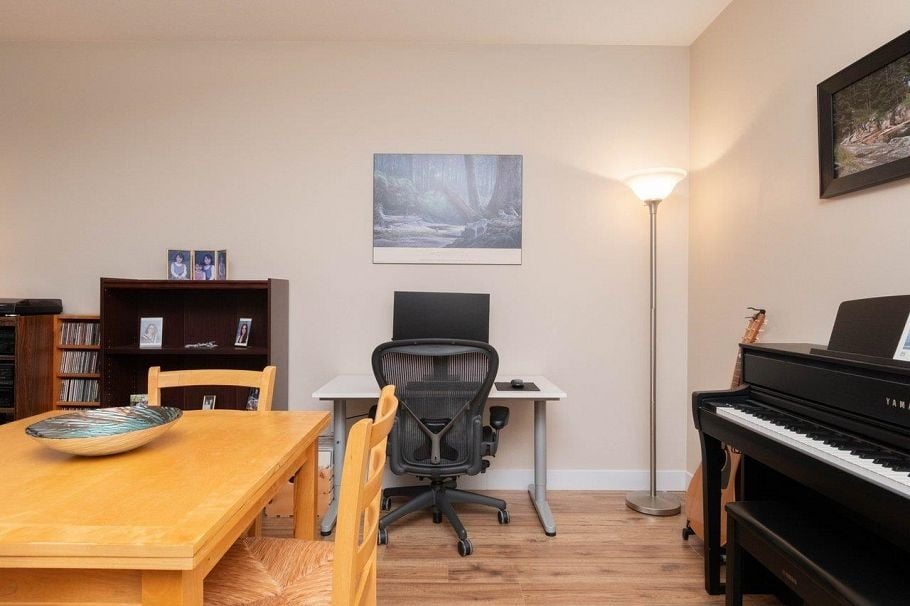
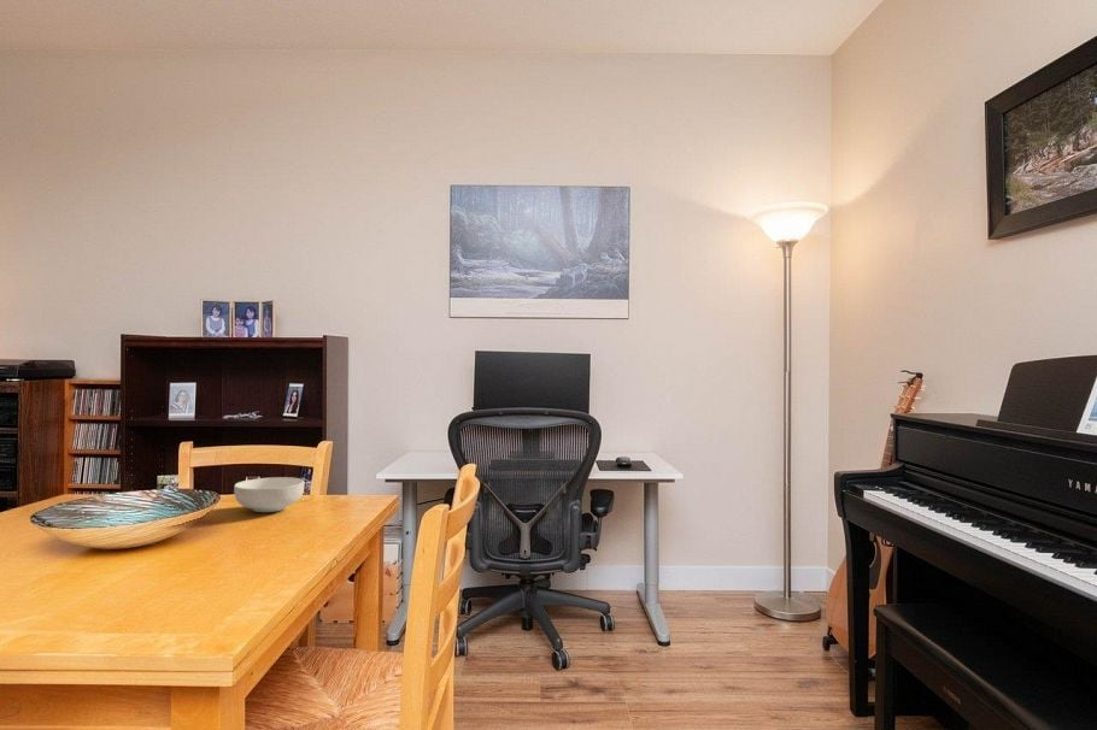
+ cereal bowl (269, 495)
